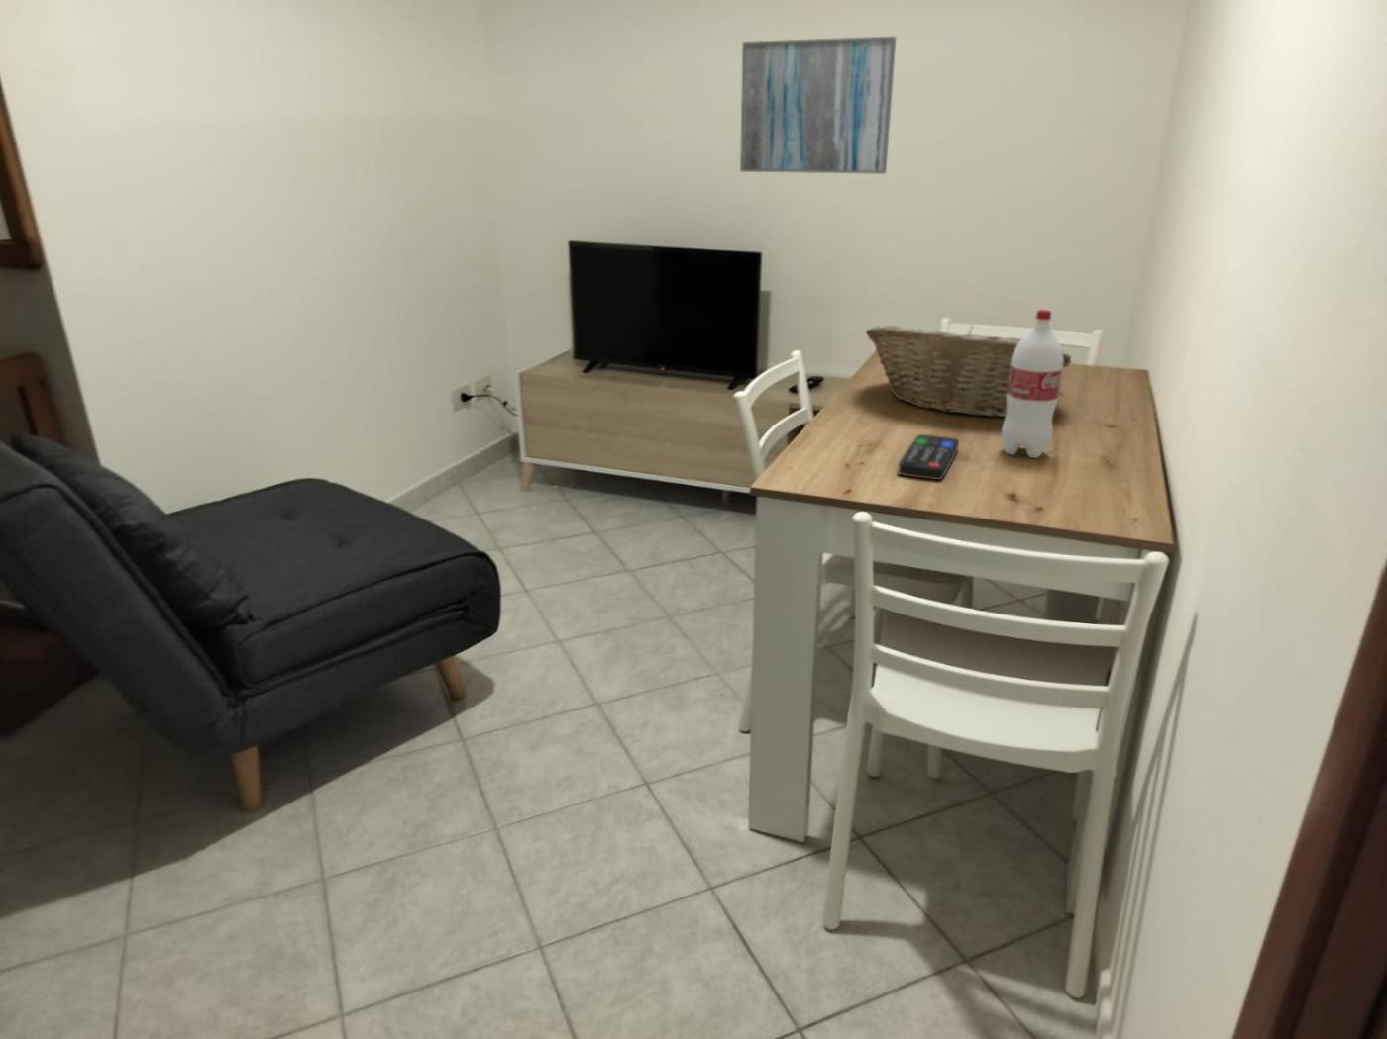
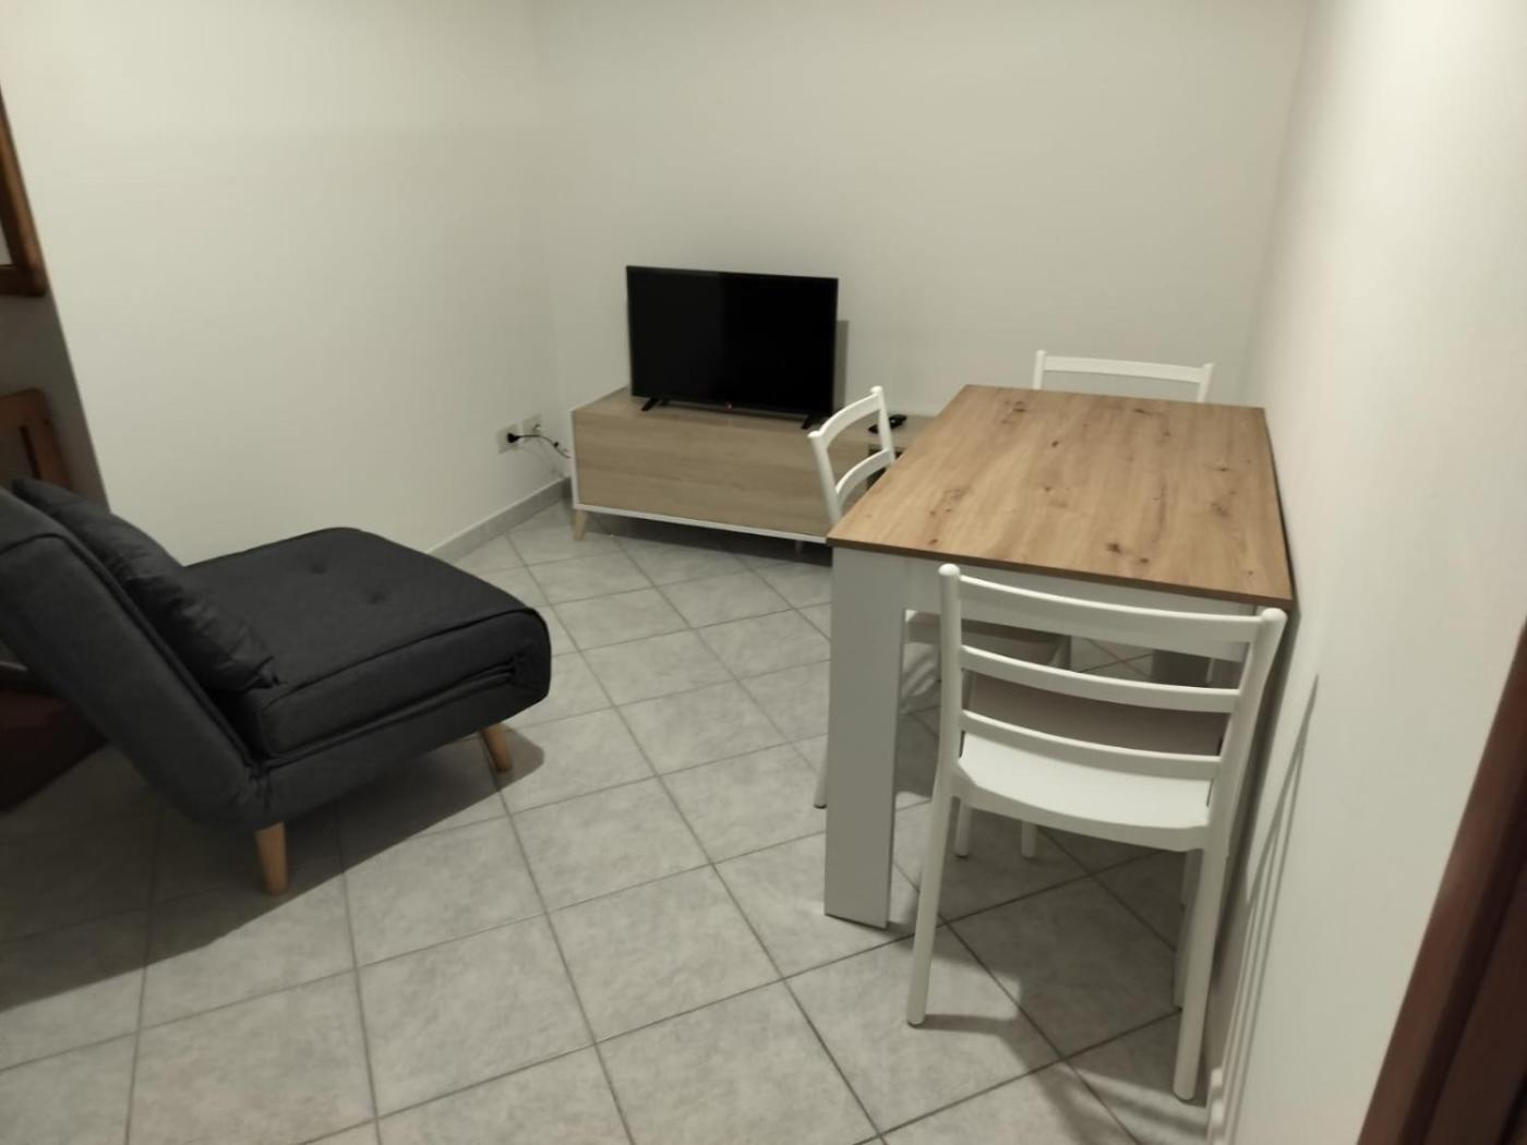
- bottle (1033, 383)
- wall art (815, 107)
- fruit basket (963, 361)
- remote control (929, 454)
